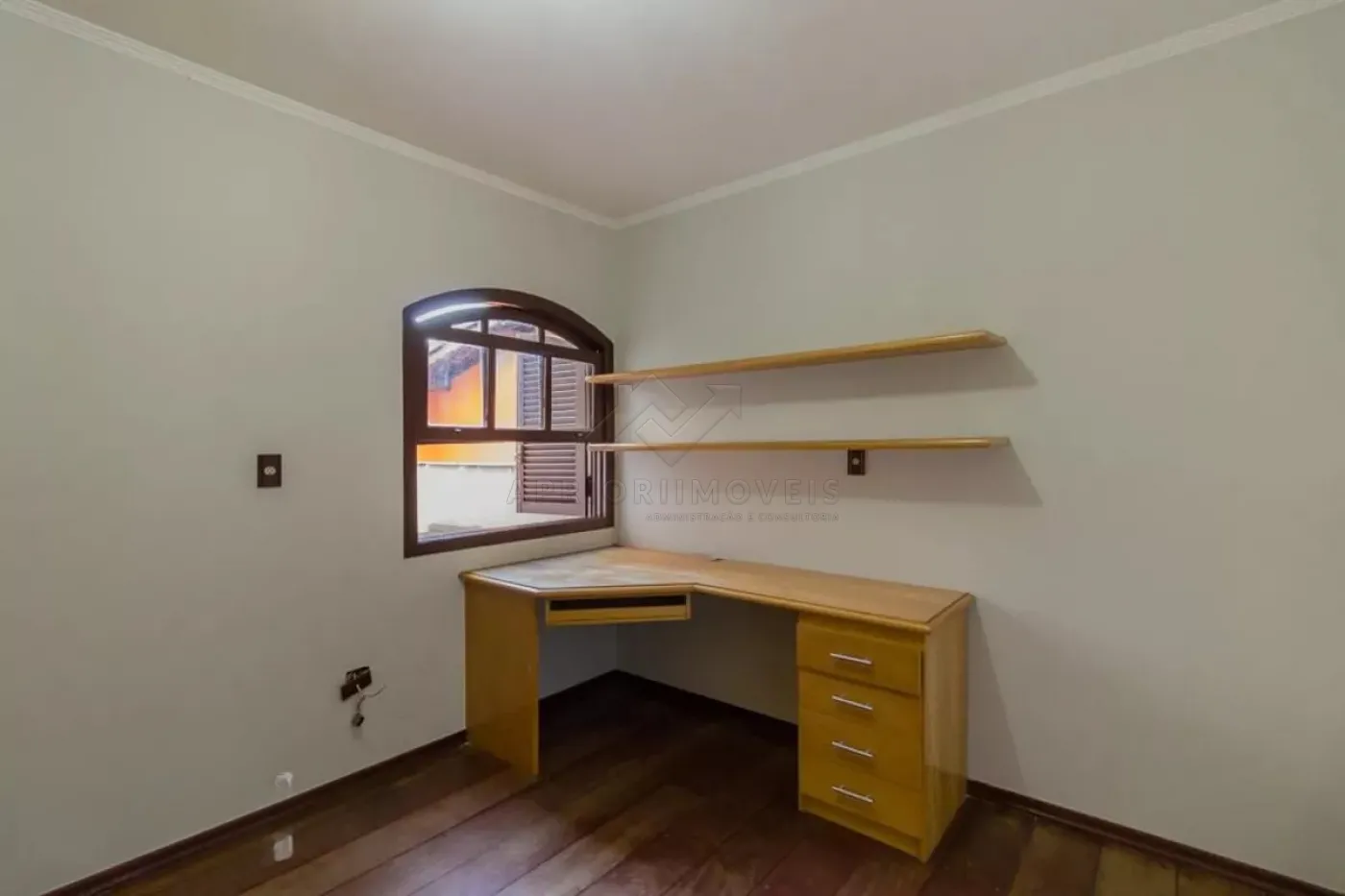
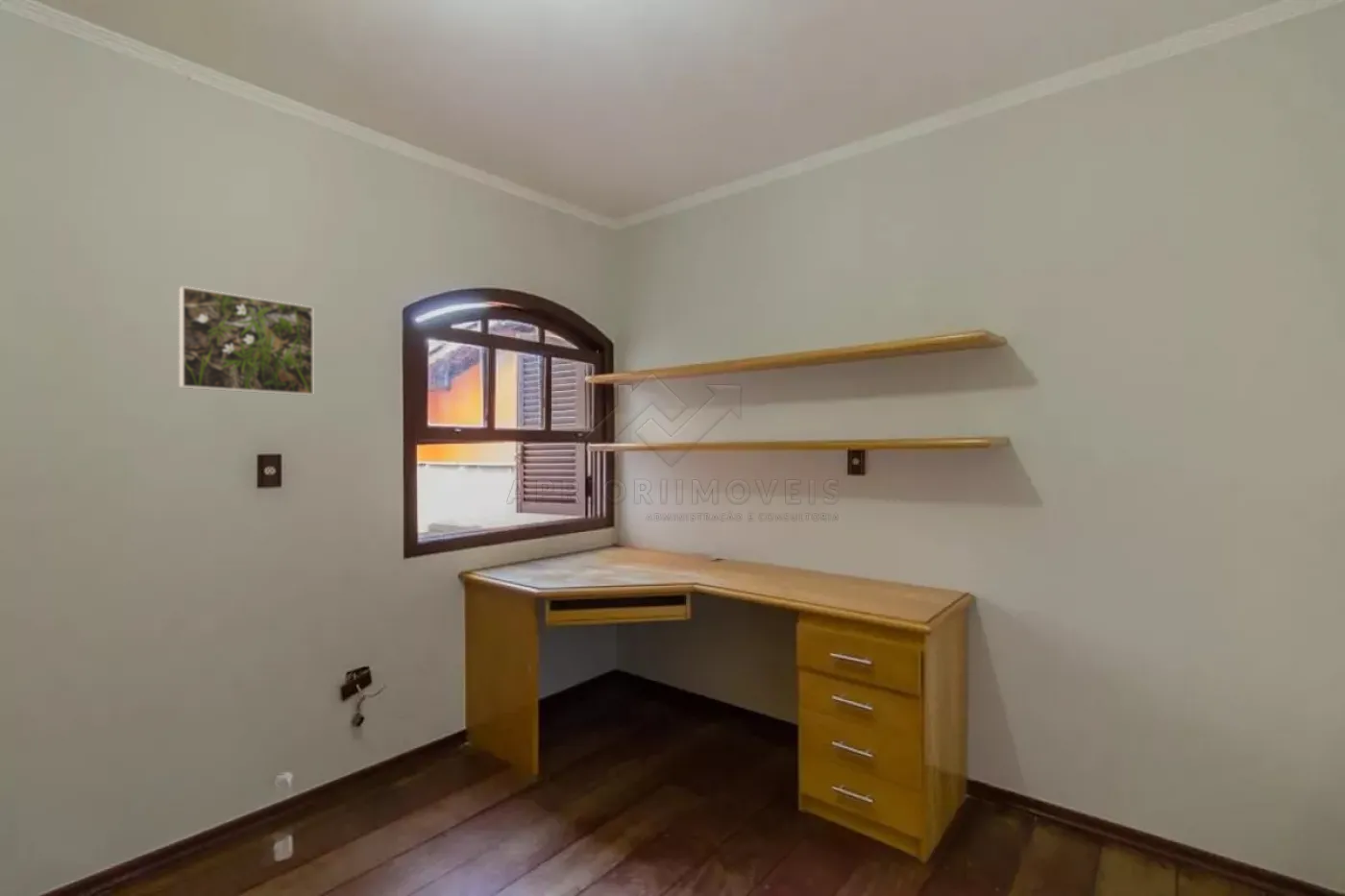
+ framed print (251, 344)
